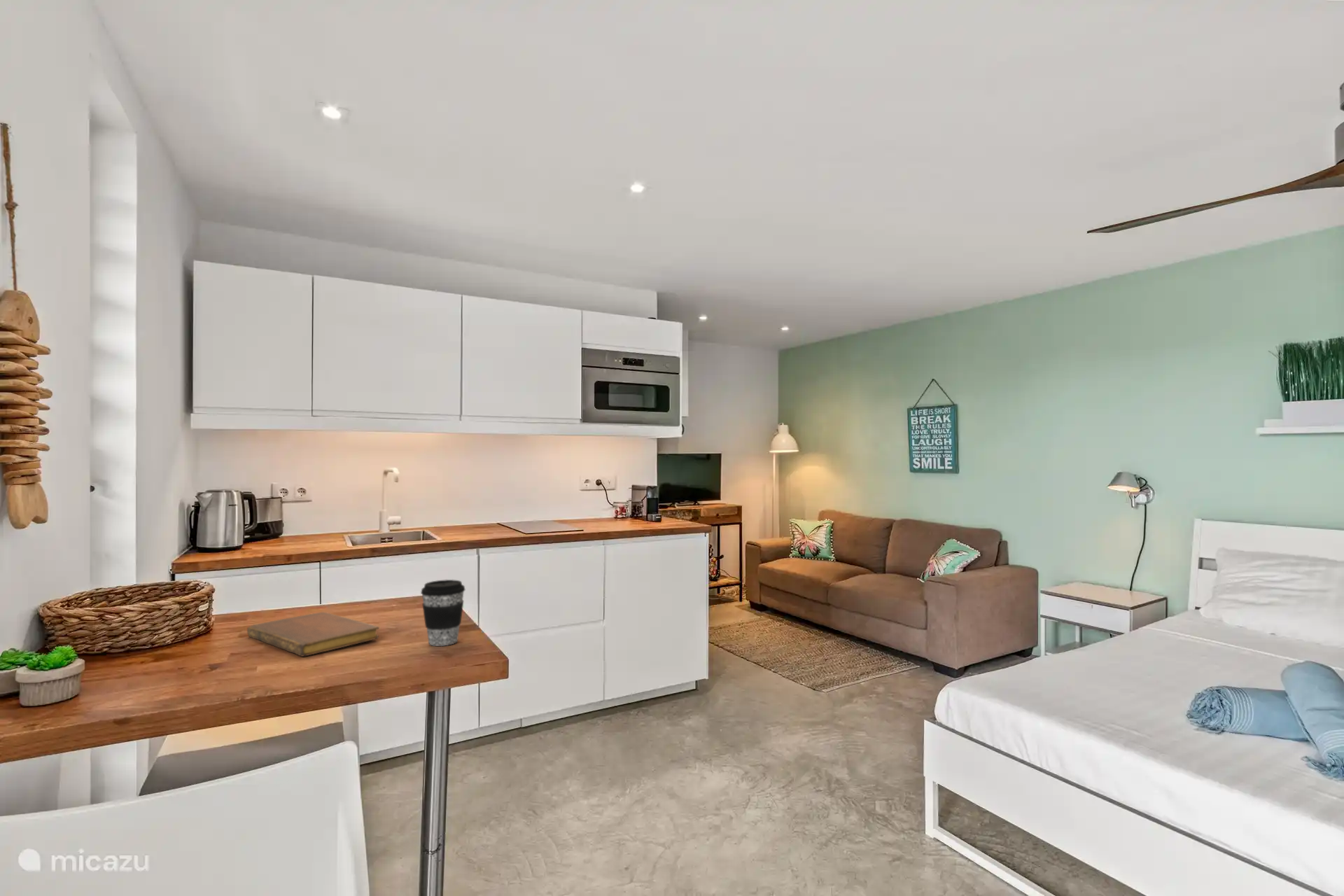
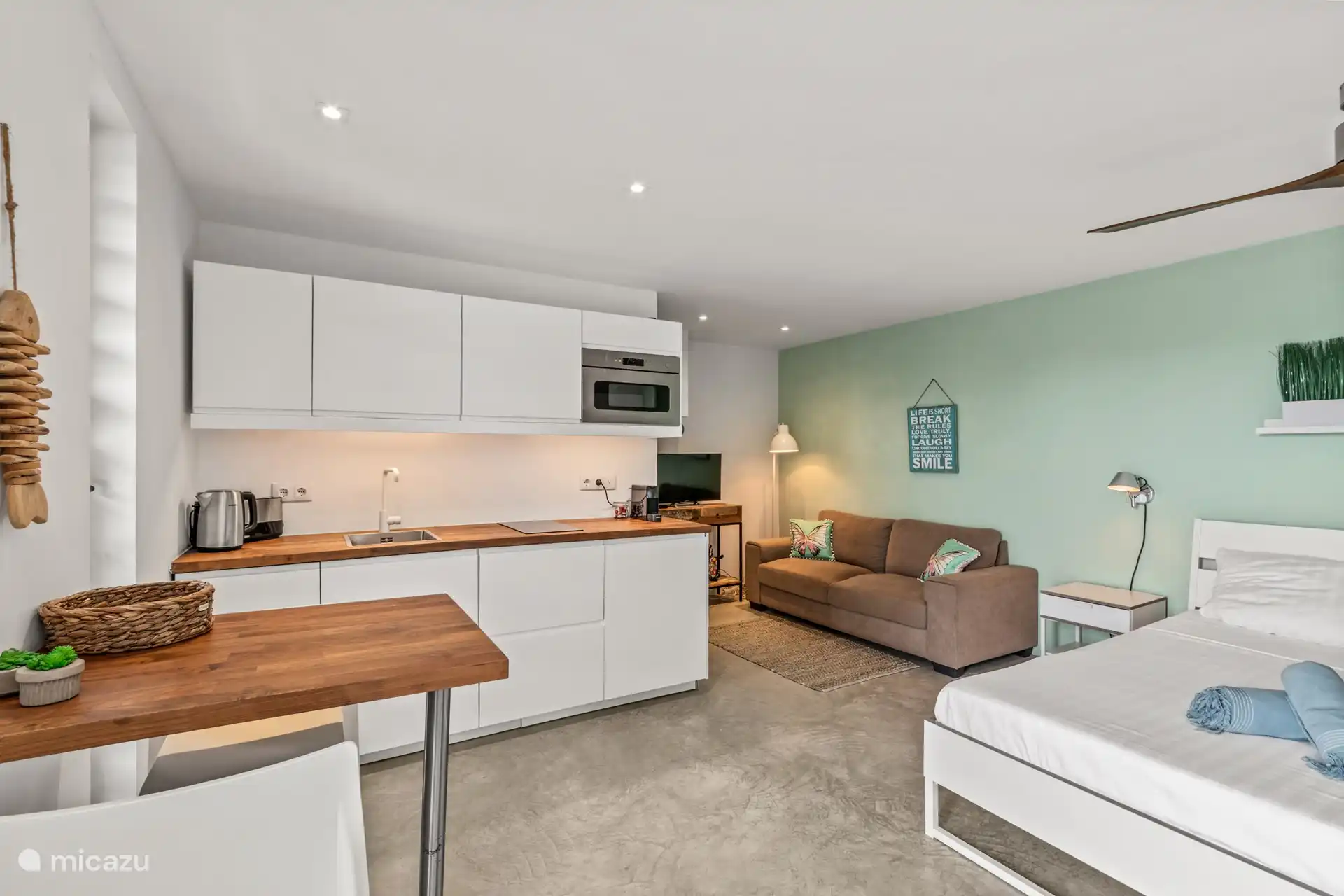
- notebook (313, 631)
- coffee cup (443, 612)
